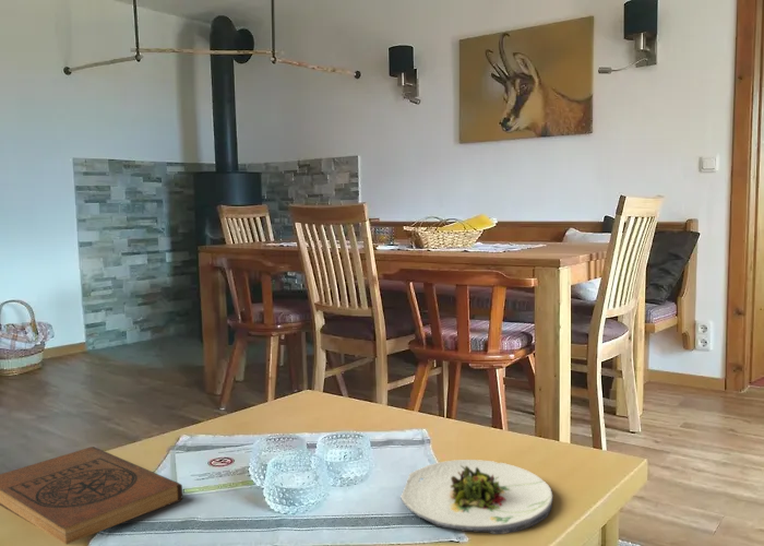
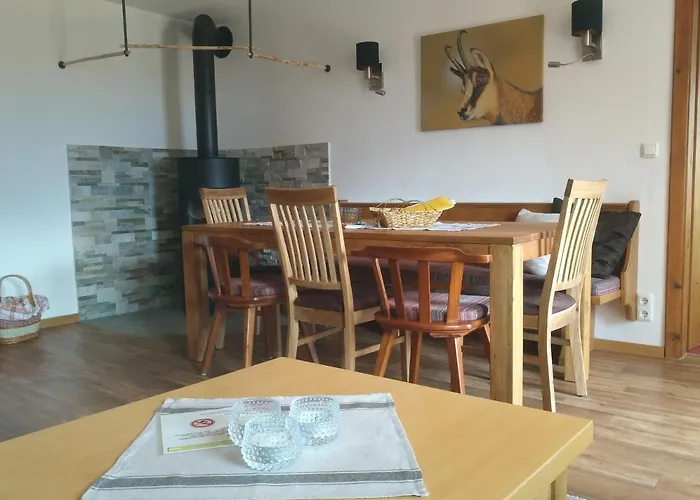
- salad plate (477, 484)
- book (81, 489)
